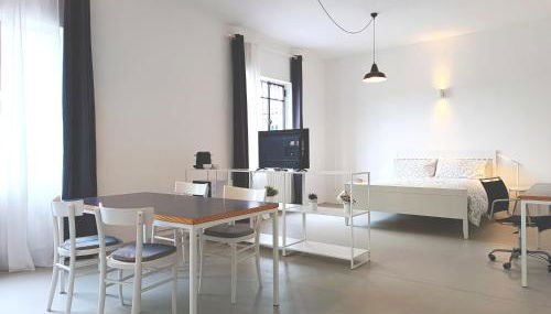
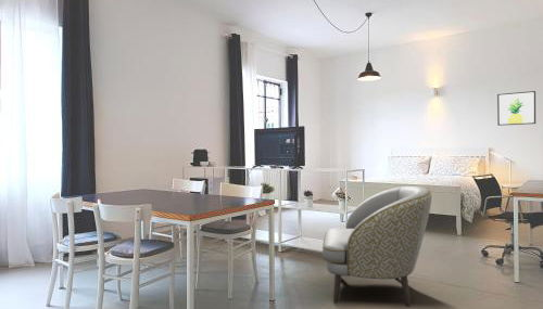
+ wall art (516, 108)
+ armchair (375, 239)
